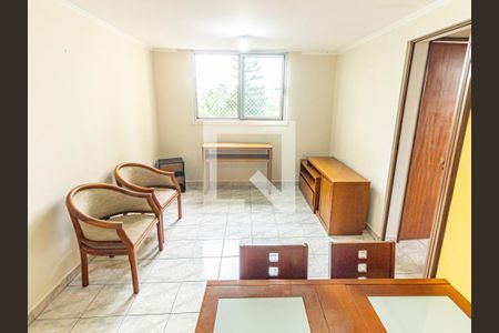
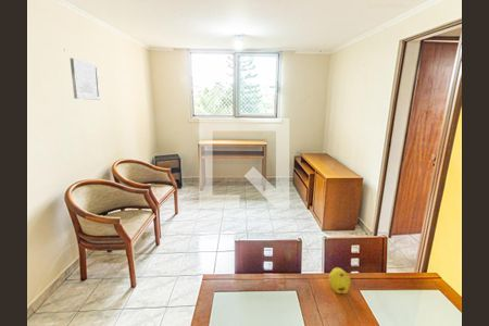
+ fruit (339, 278)
+ wall art (86, 80)
